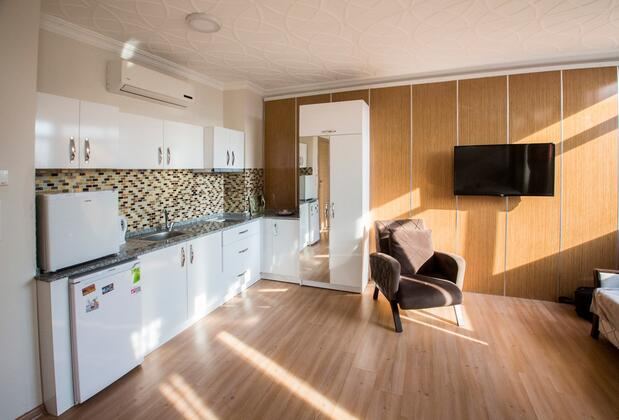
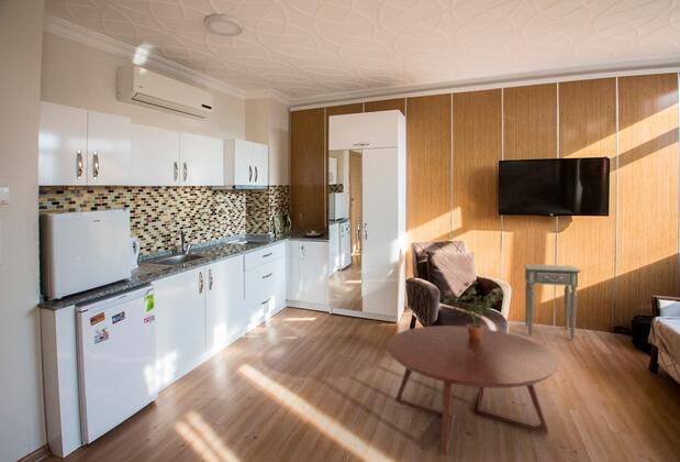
+ potted plant (473, 308)
+ coffee table (466, 382)
+ side table (565, 299)
